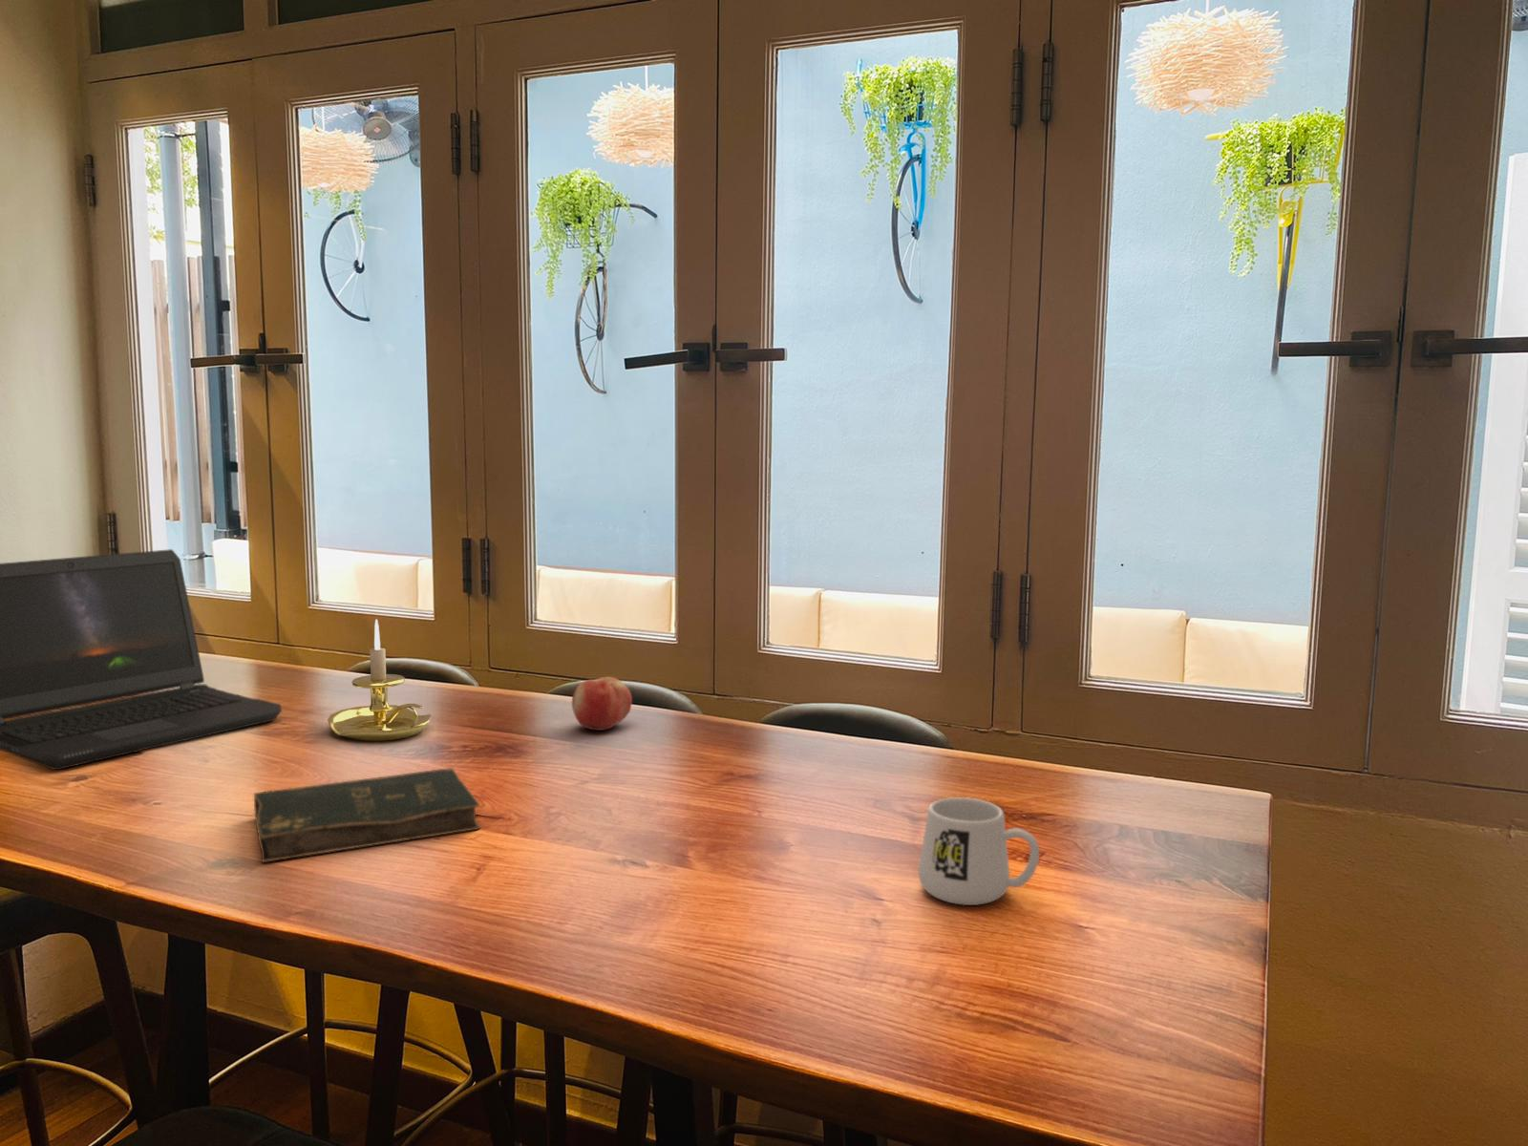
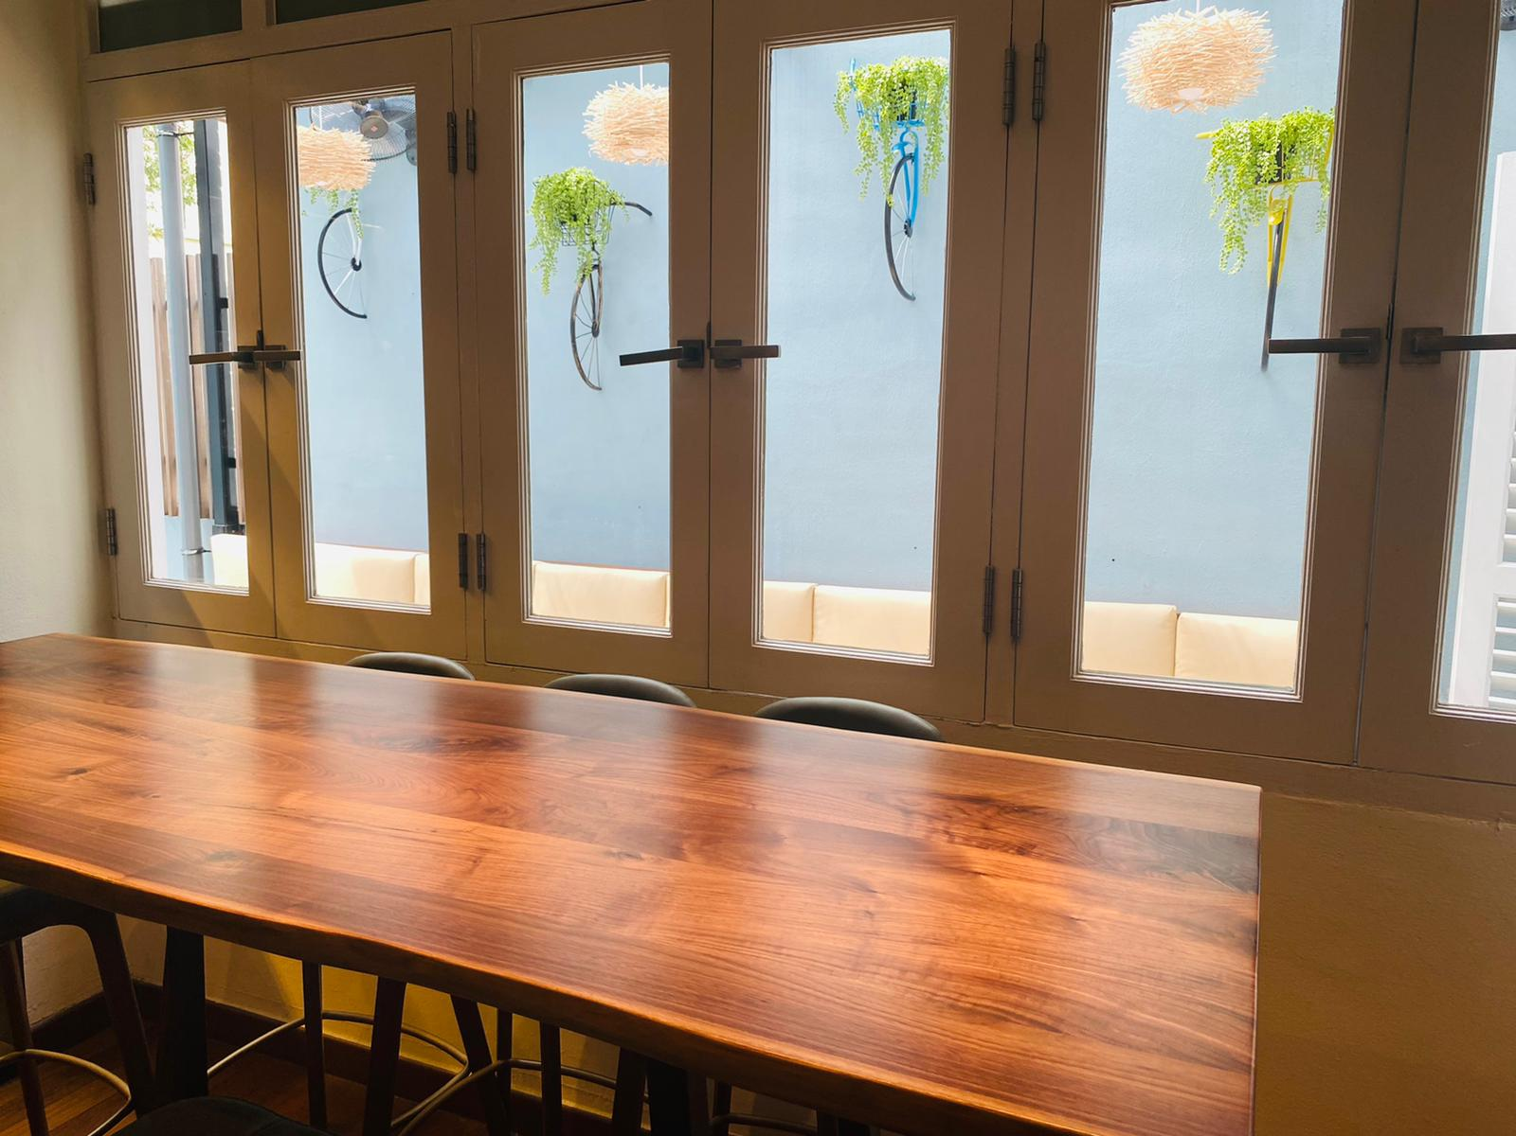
- fruit (602, 703)
- laptop computer (122, 648)
- mug (979, 853)
- candle holder (383, 677)
- bible (365, 809)
